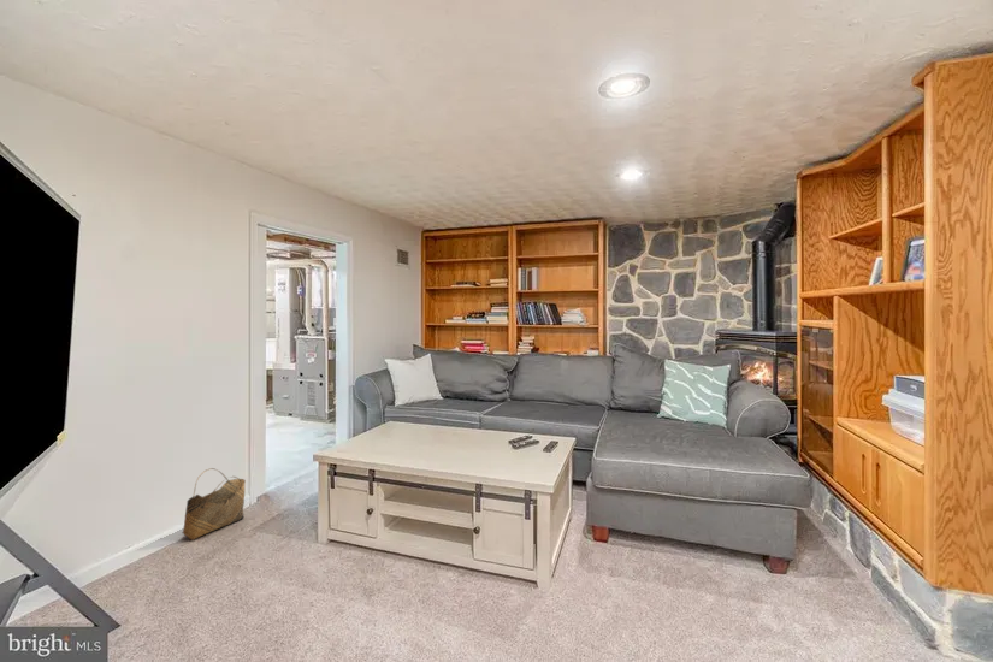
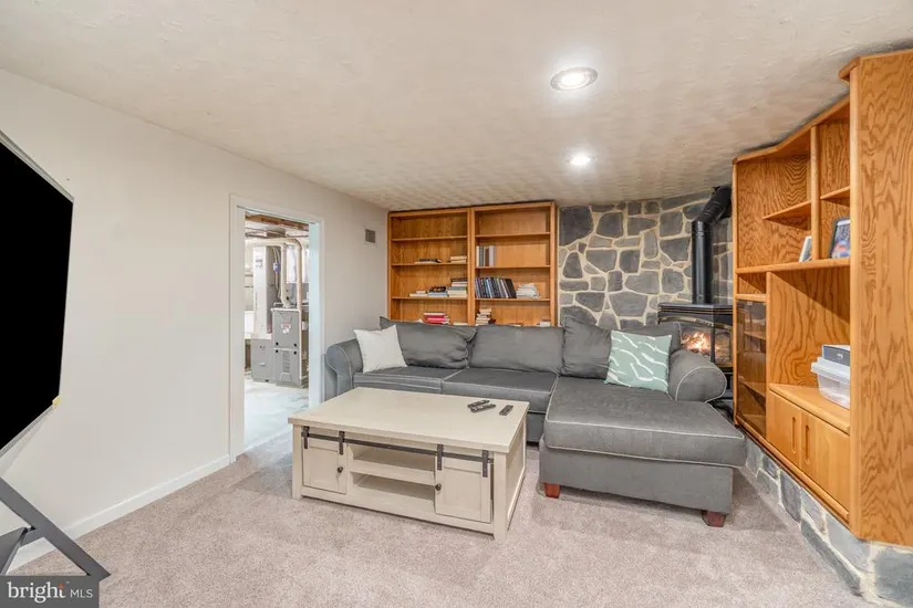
- basket (218, 500)
